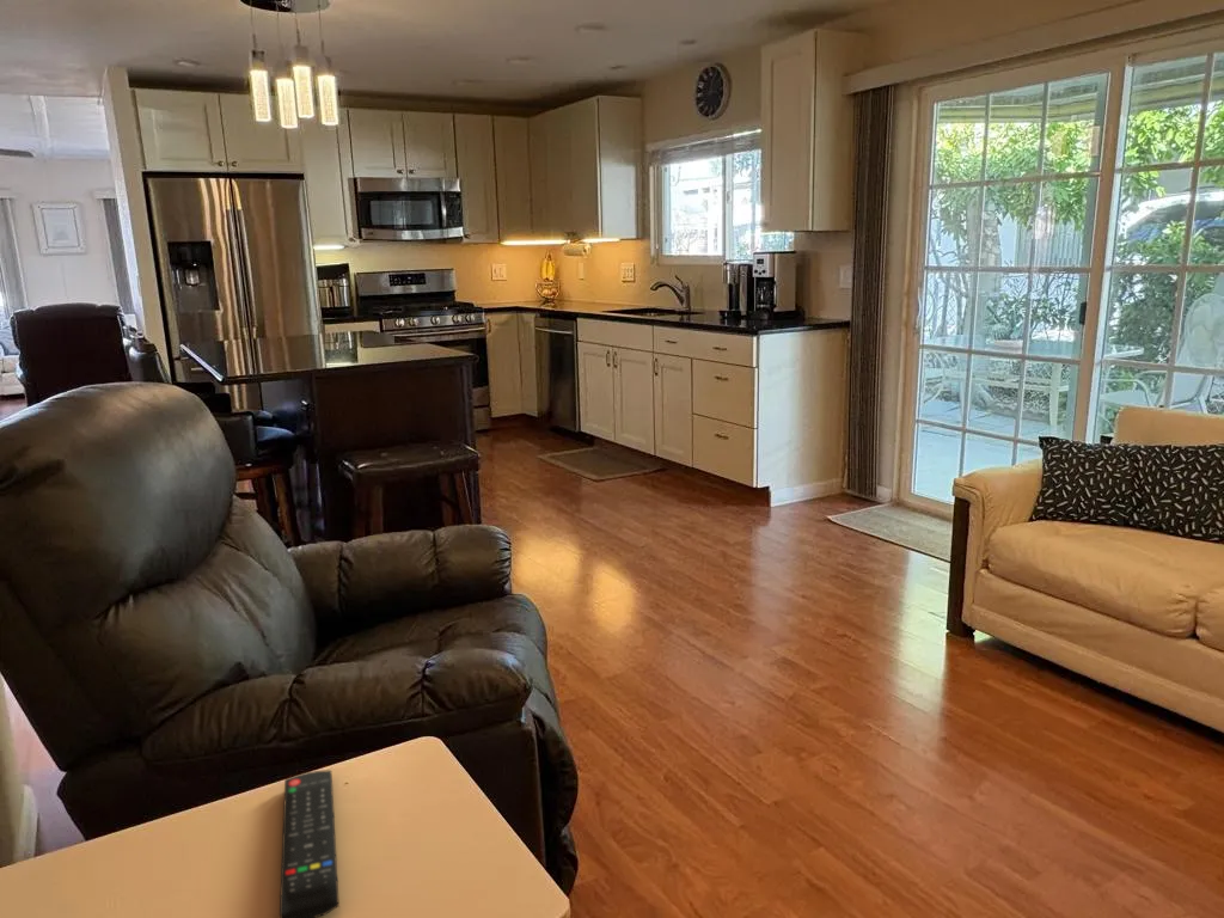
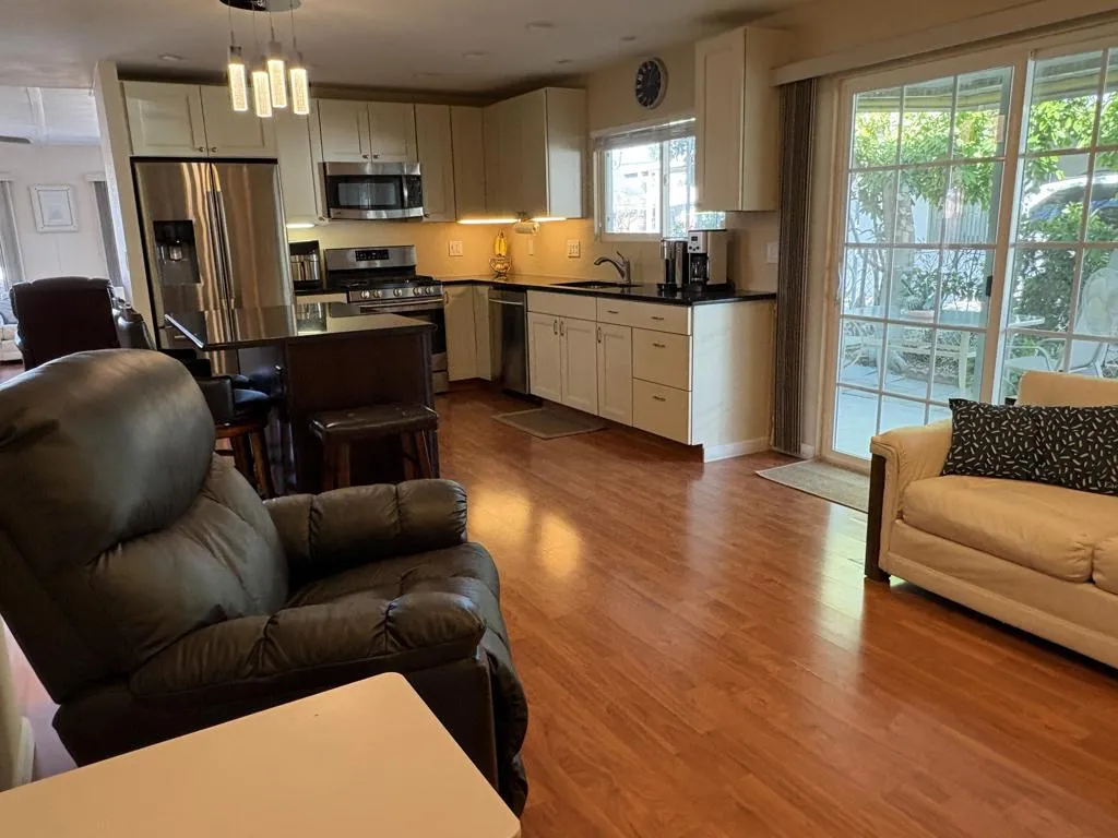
- remote control (308, 837)
